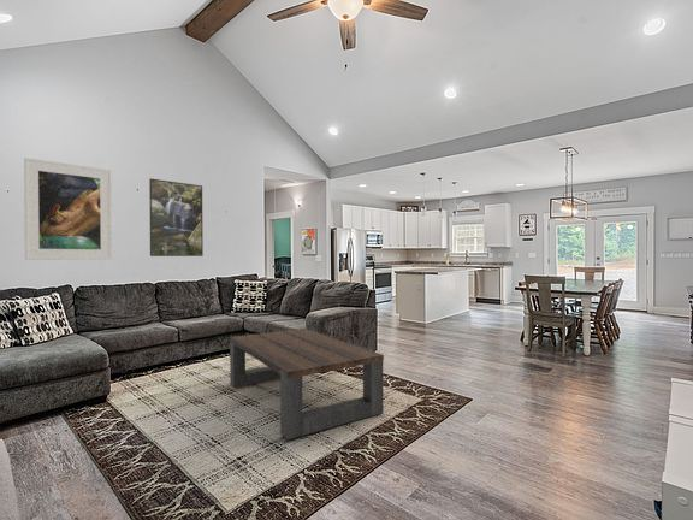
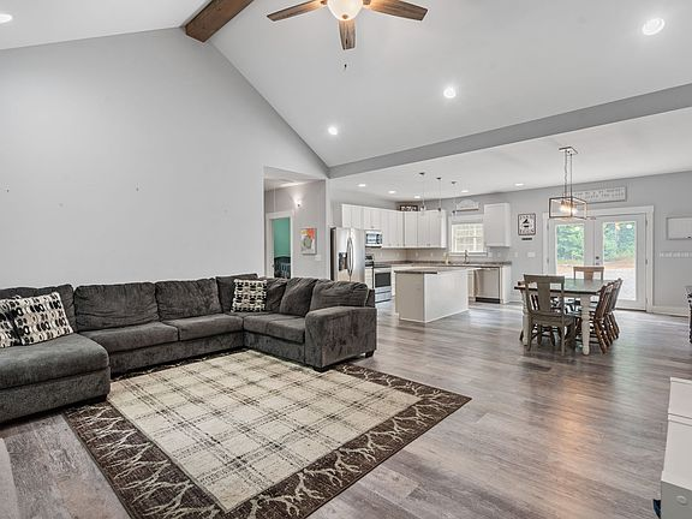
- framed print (71, 212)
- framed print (177, 219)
- coffee table (298, 371)
